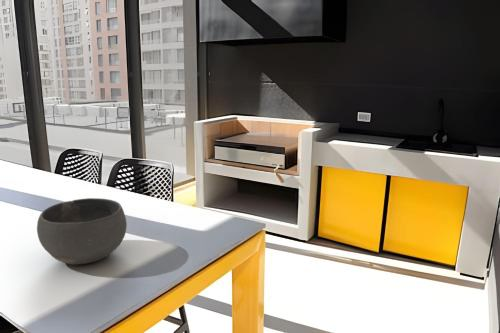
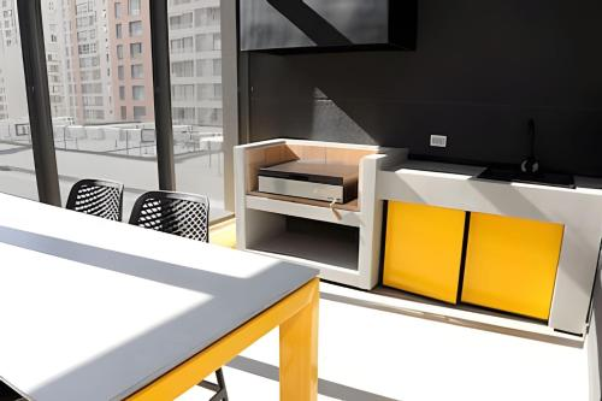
- bowl (84, 232)
